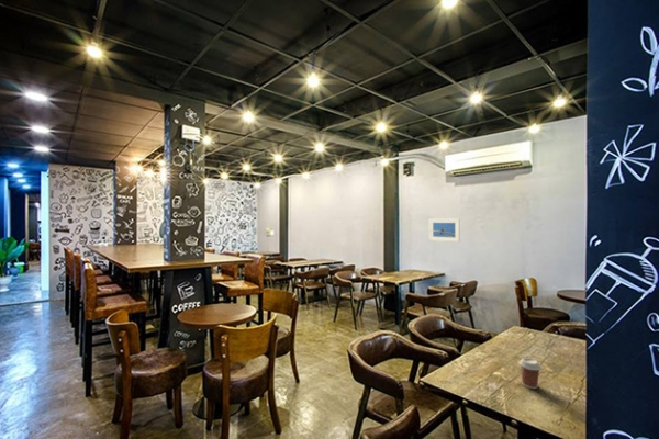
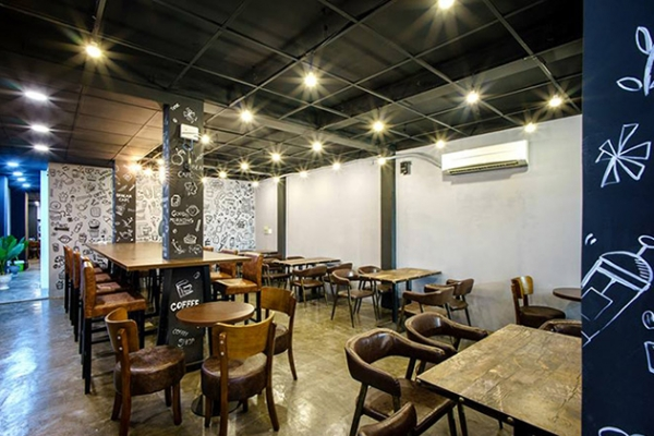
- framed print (444, 229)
- coffee cup (529, 372)
